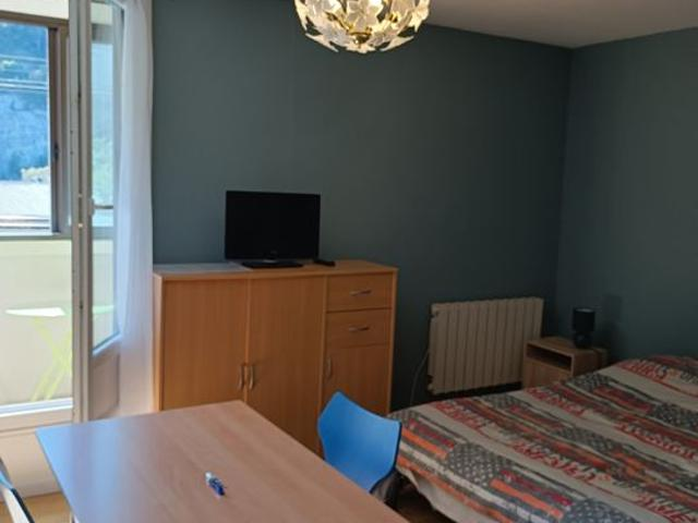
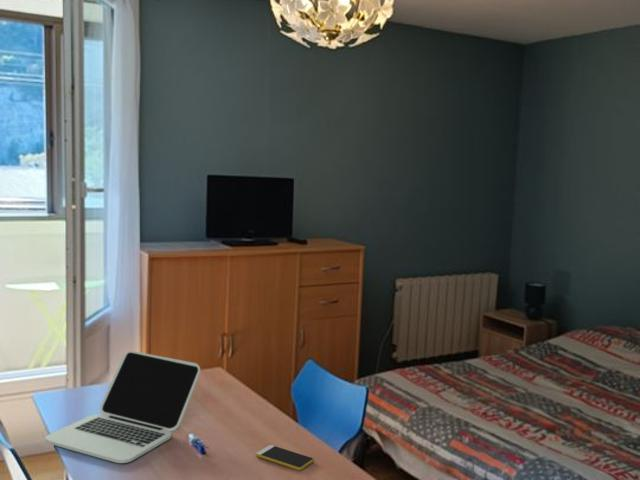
+ laptop (125, 401)
+ smartphone (284, 457)
